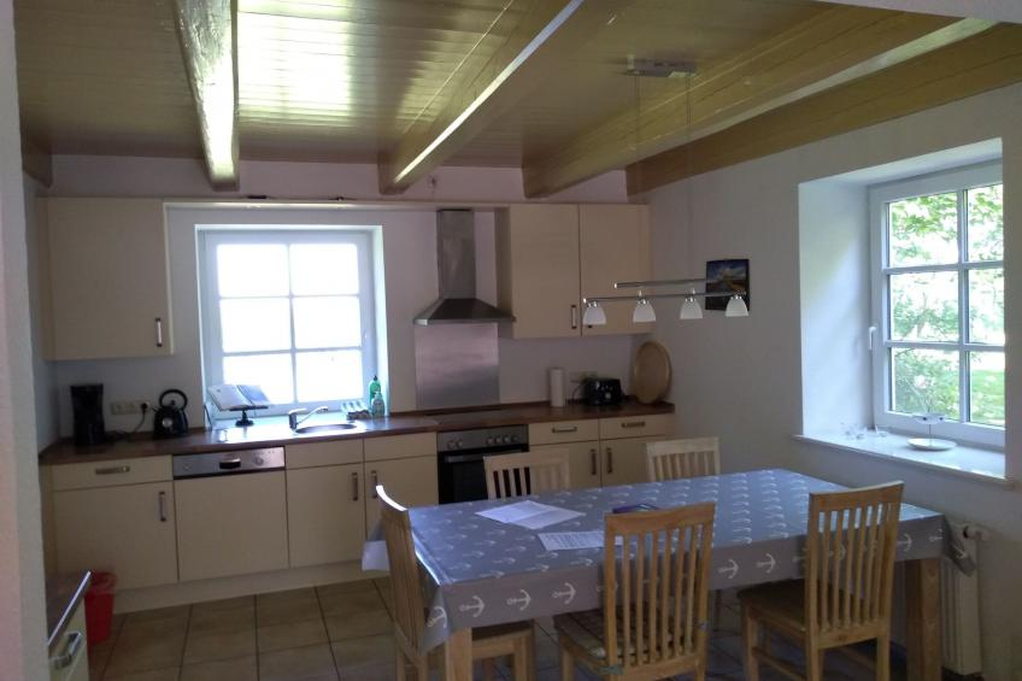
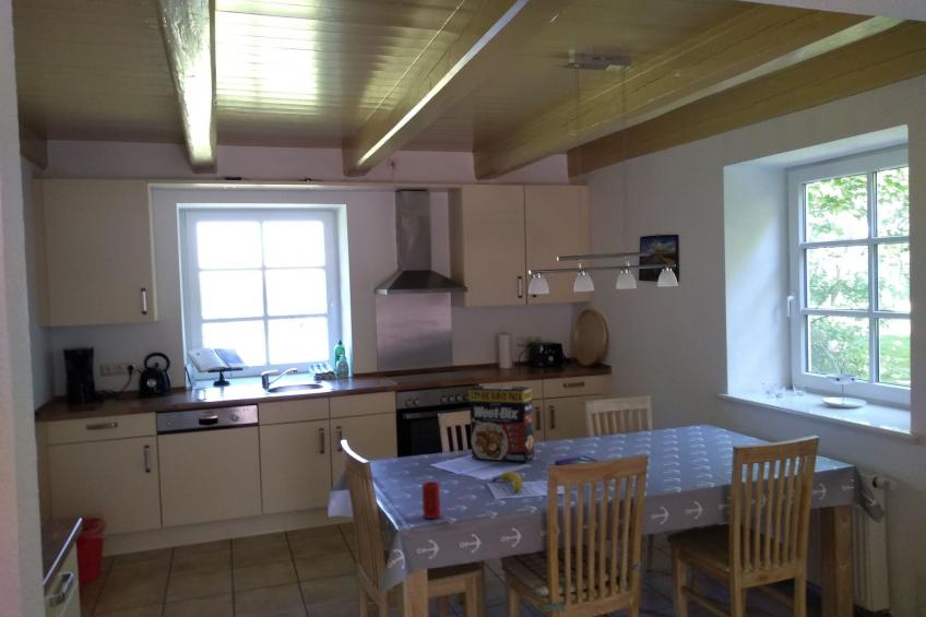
+ cup (430, 499)
+ cereal box (501, 422)
+ fruit (511, 479)
